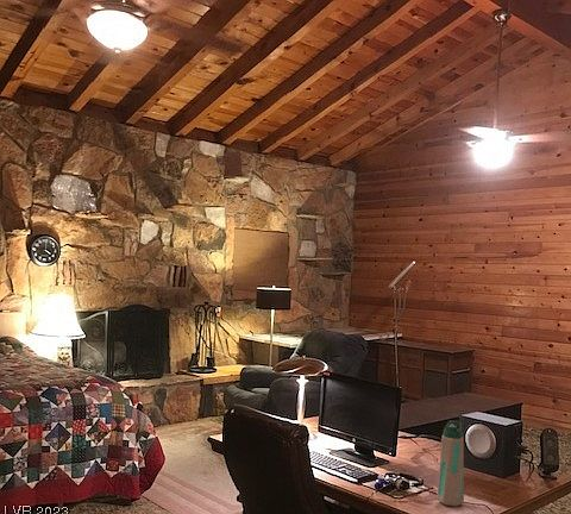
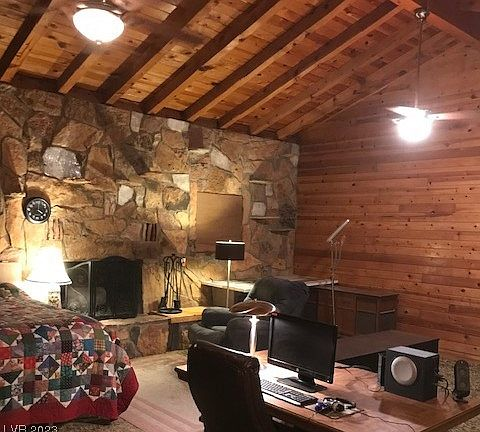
- water bottle (451, 463)
